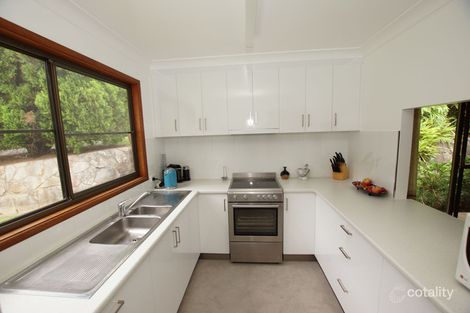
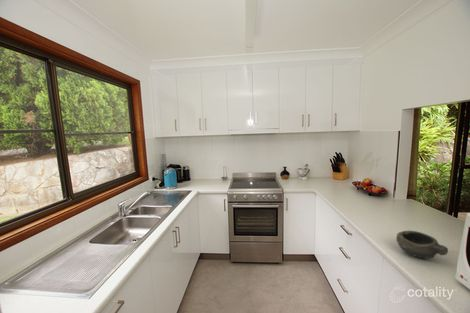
+ bowl (419, 246)
